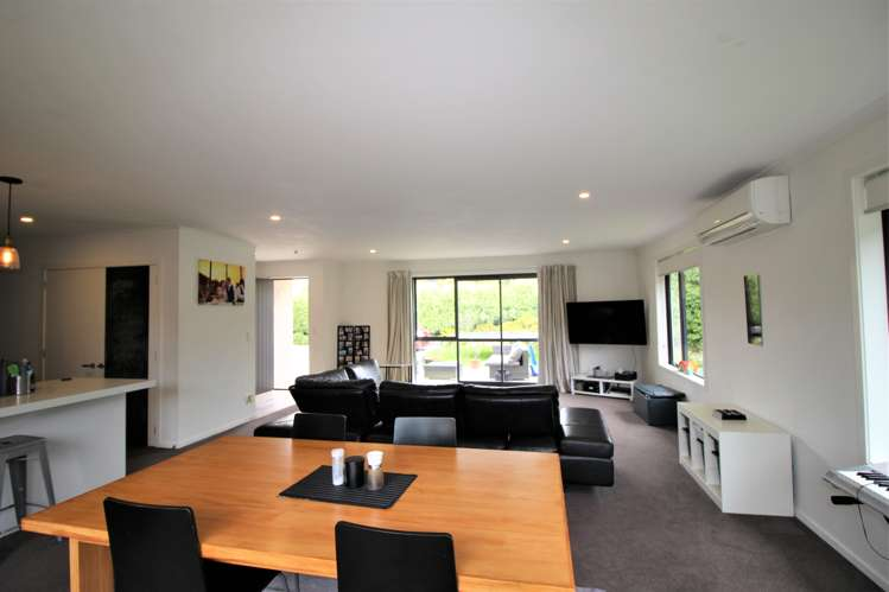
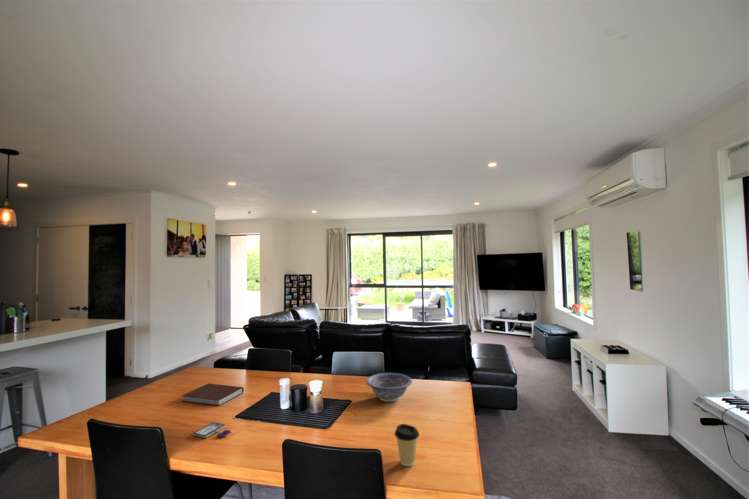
+ notebook (213, 393)
+ decorative bowl (389, 389)
+ coffee cup (407, 445)
+ tablet (212, 430)
